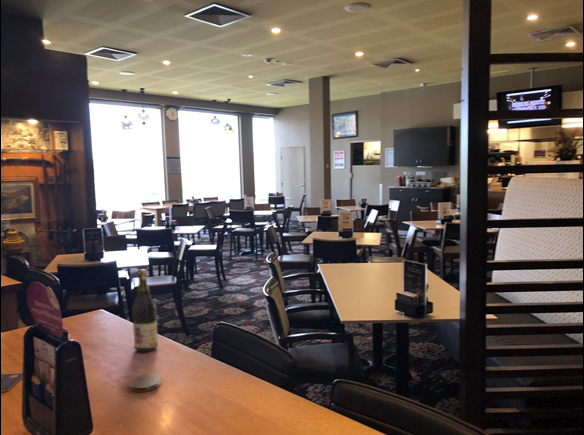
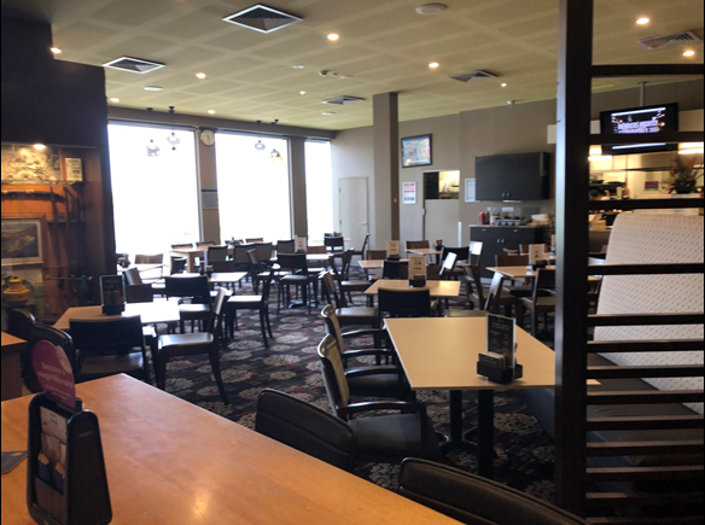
- wine bottle (144, 309)
- coaster (145, 383)
